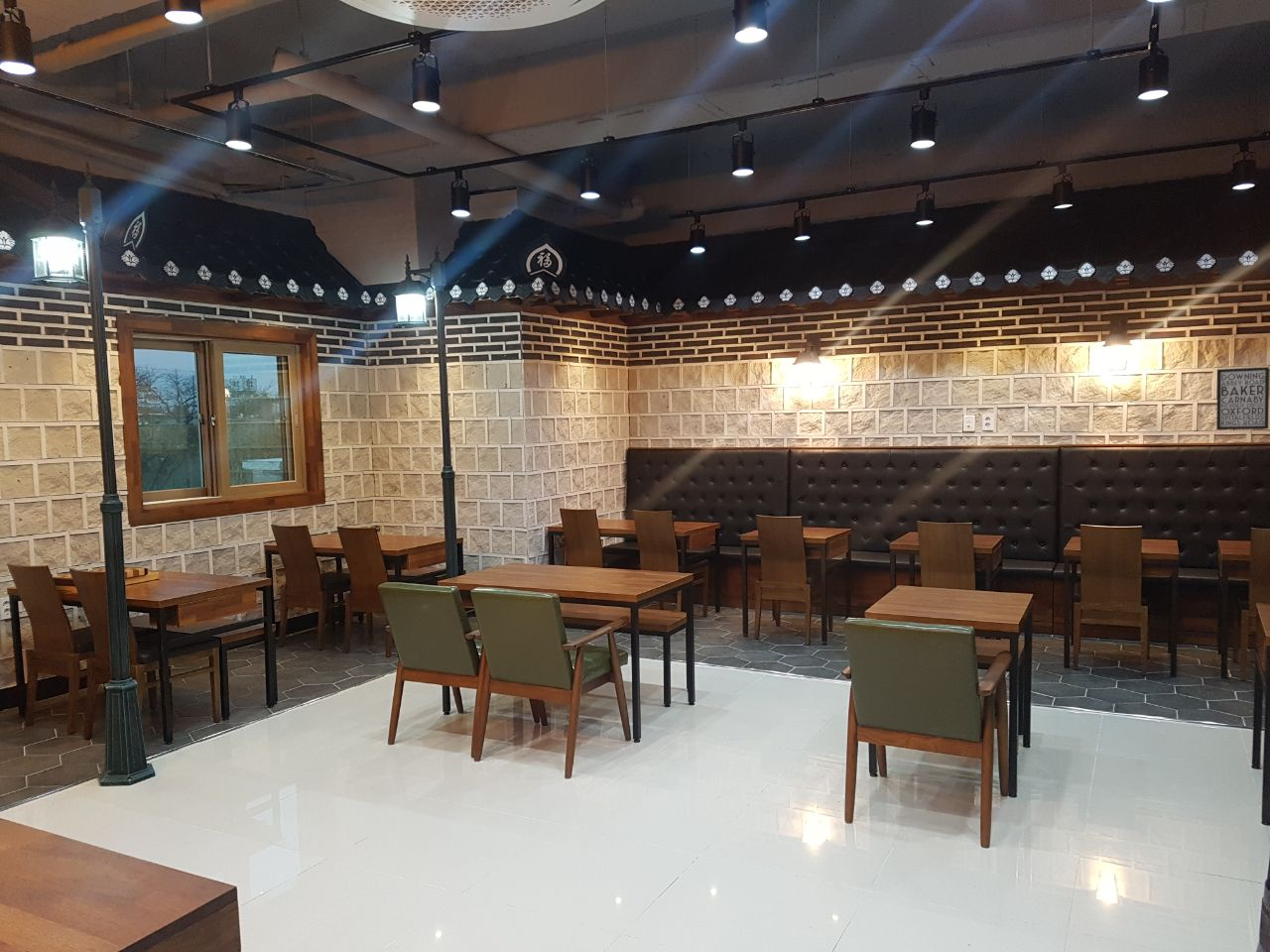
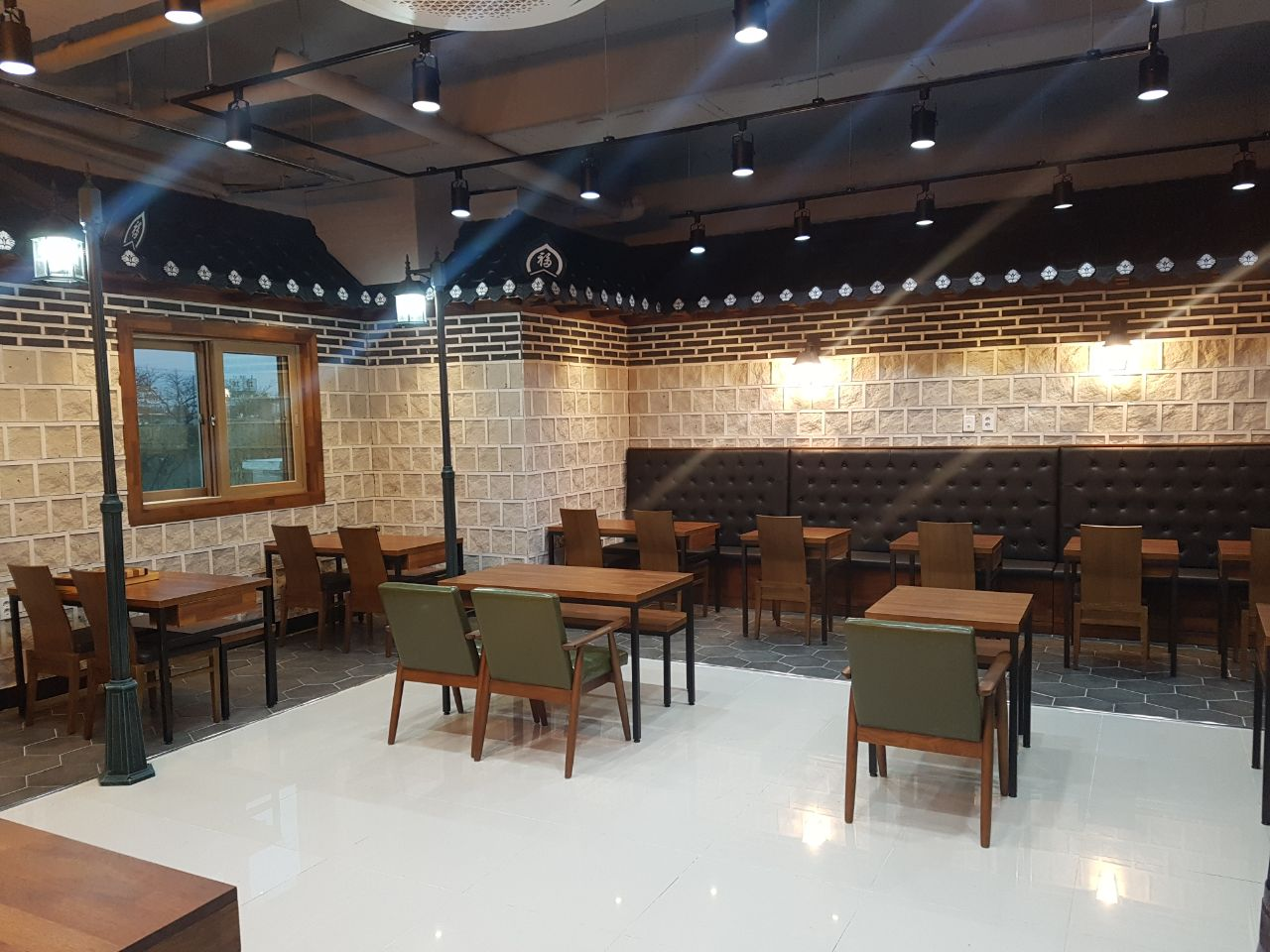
- wall art (1242, 399)
